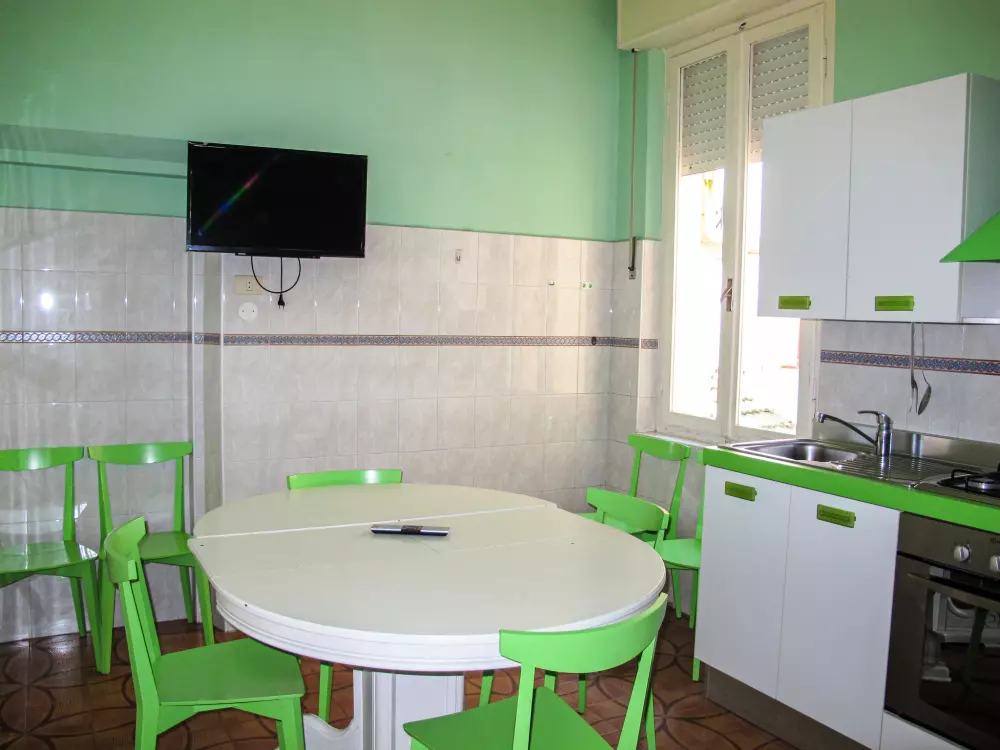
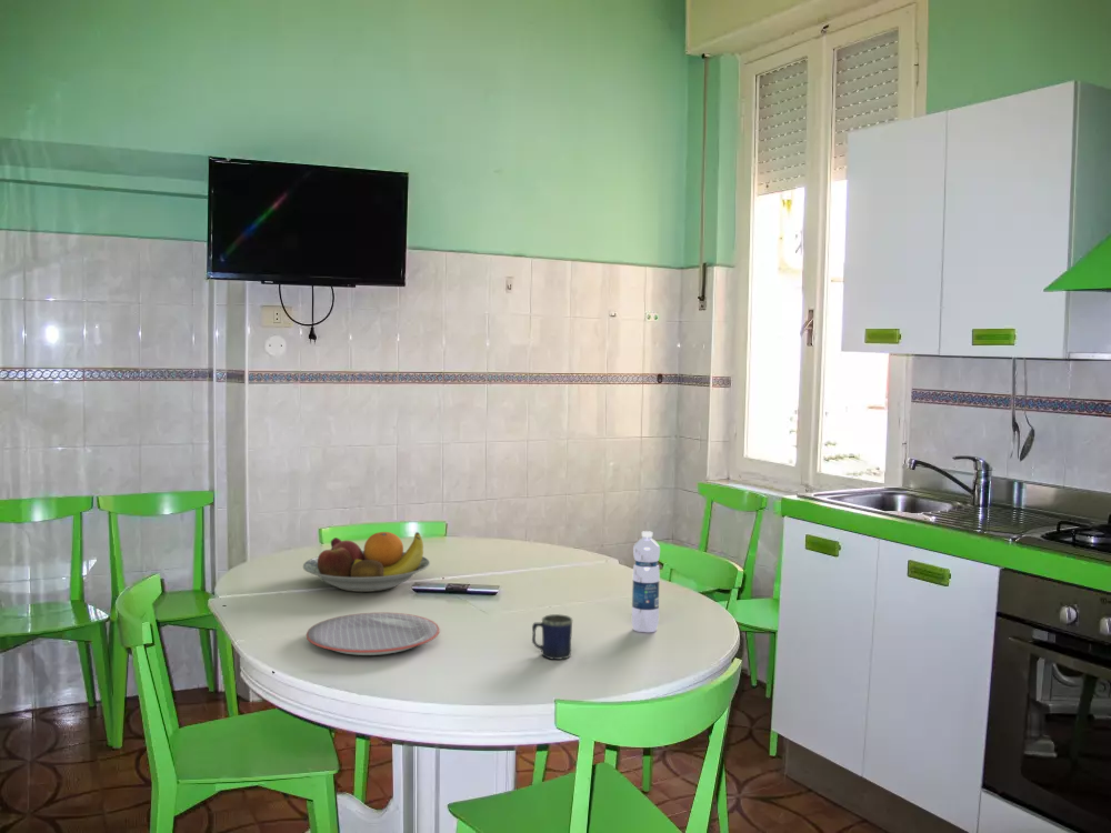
+ water bottle (645, 581)
+ mug (551, 635)
+ plate (373, 635)
+ fruit bowl (367, 558)
